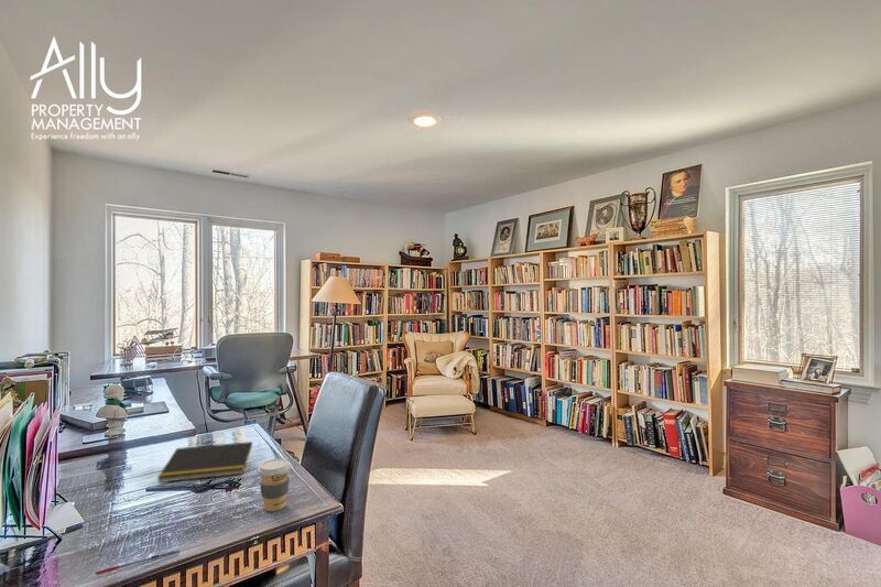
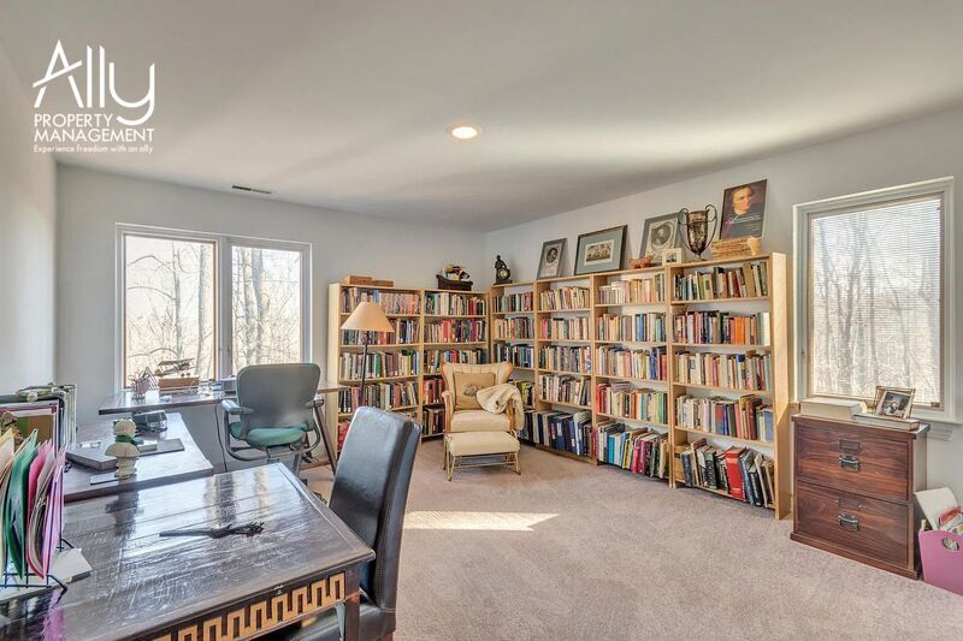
- coffee cup (274, 485)
- pen (139, 561)
- notepad (208, 460)
